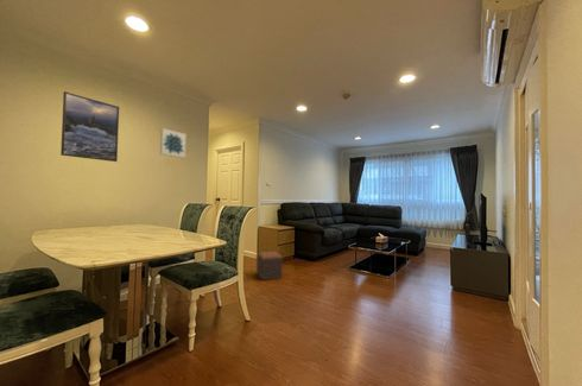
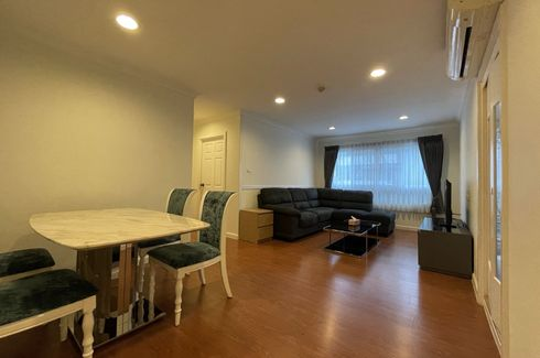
- footstool (268, 264)
- wall art (173, 144)
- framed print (91, 128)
